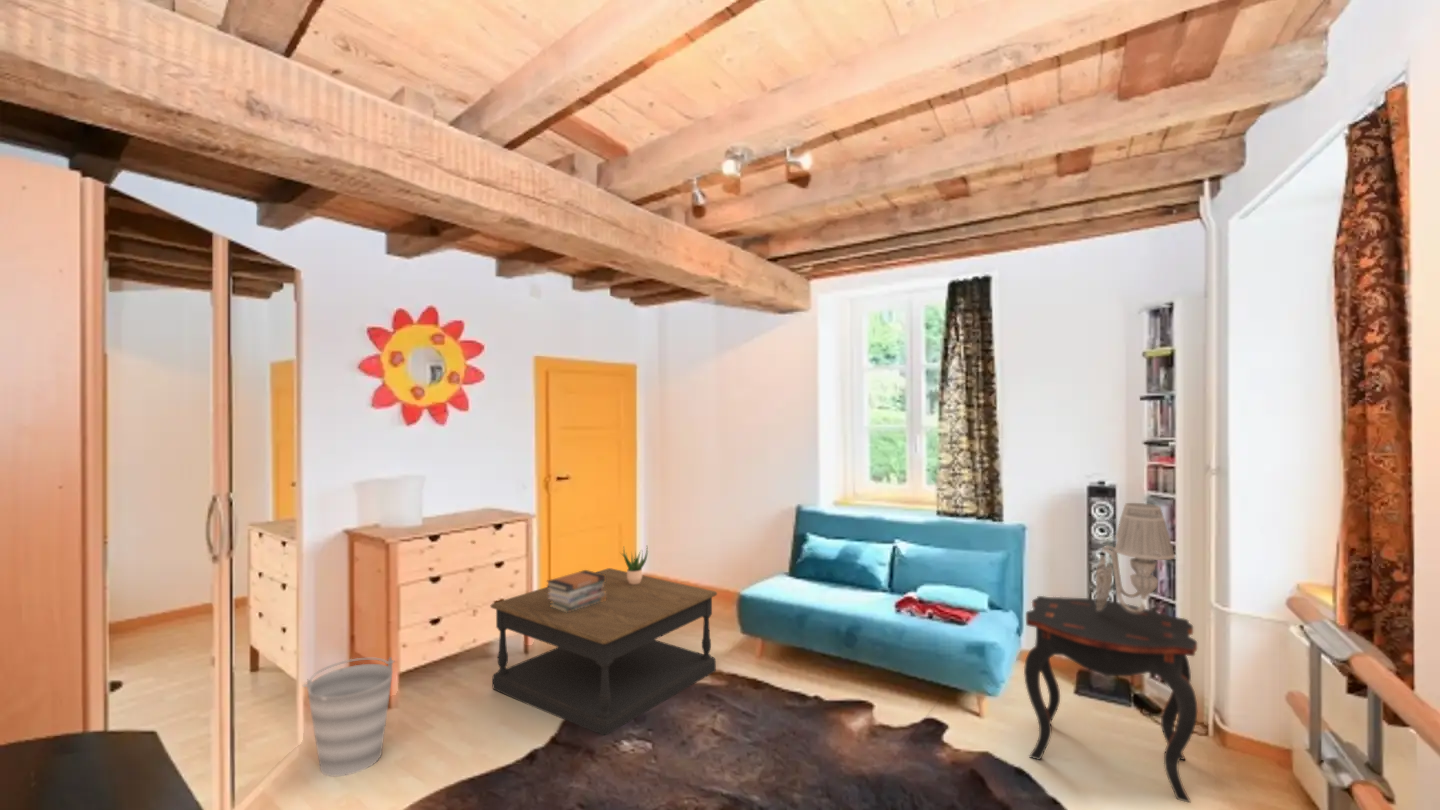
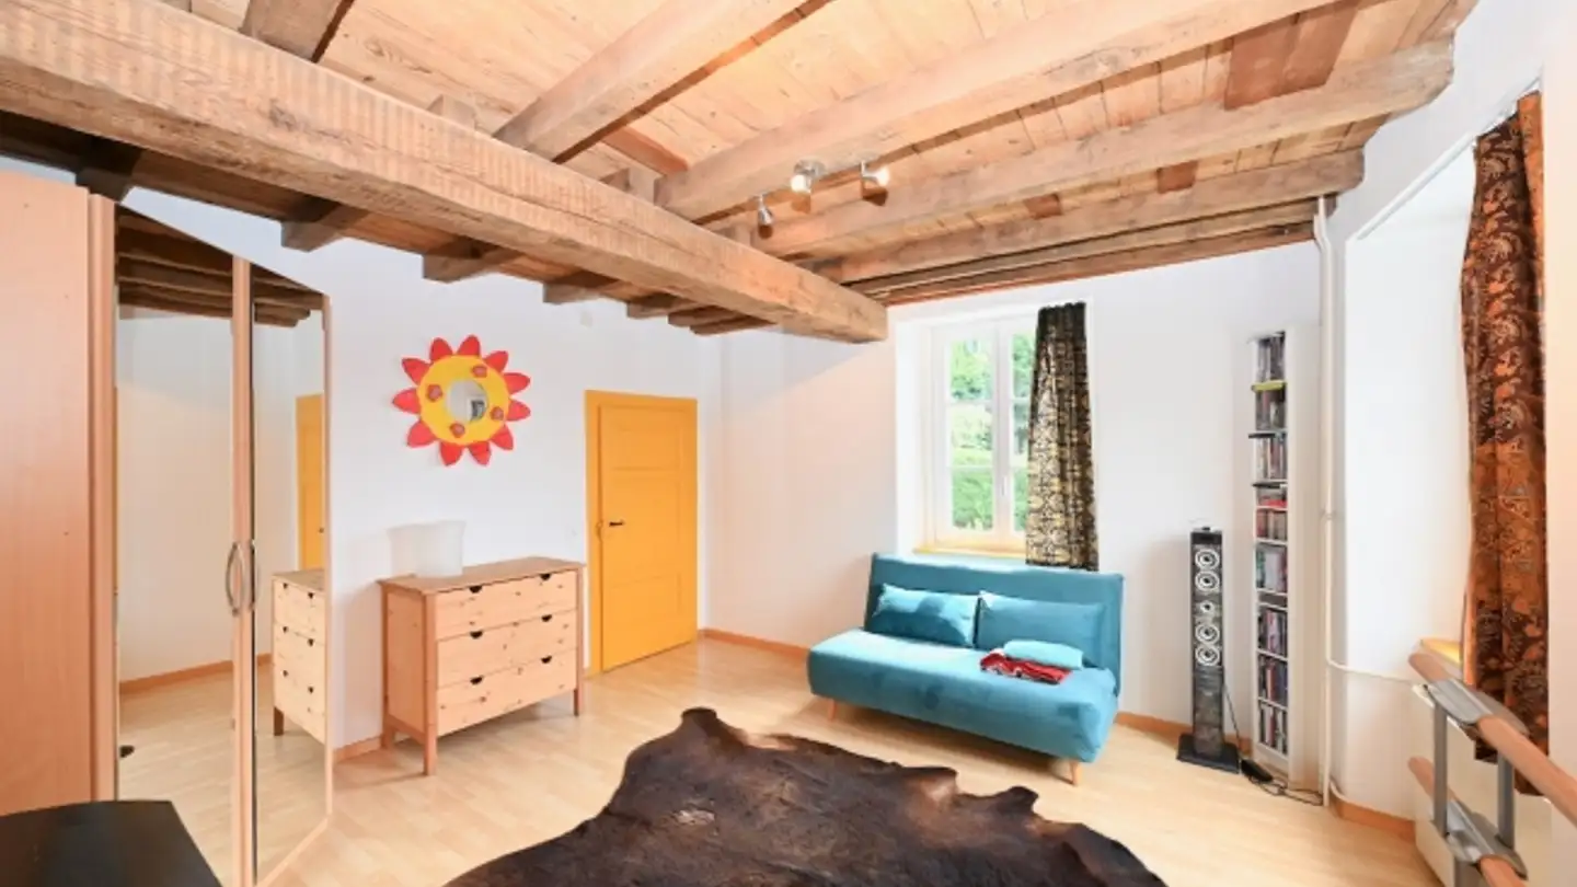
- side table (1109, 675)
- coffee table (607, 638)
- potted plant (634, 562)
- bucket (351, 714)
- book stack (576, 590)
- wall sconce (1133, 564)
